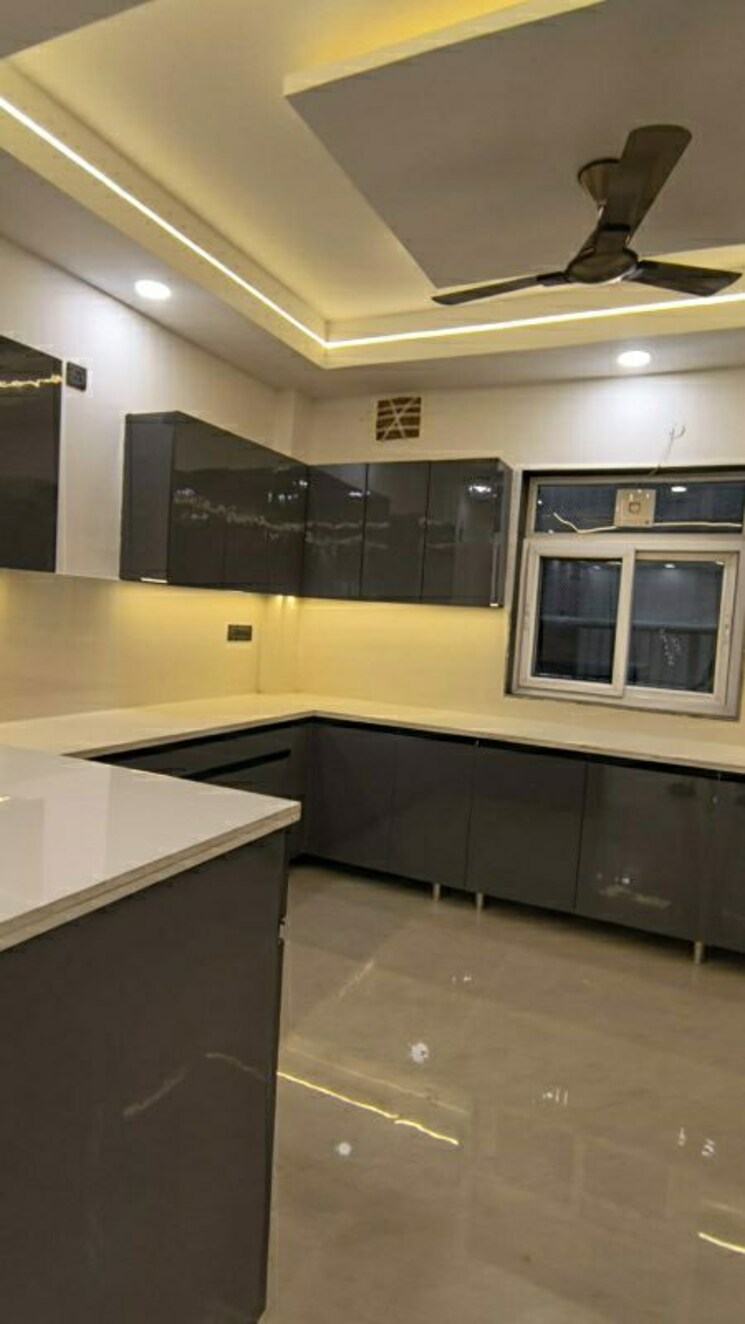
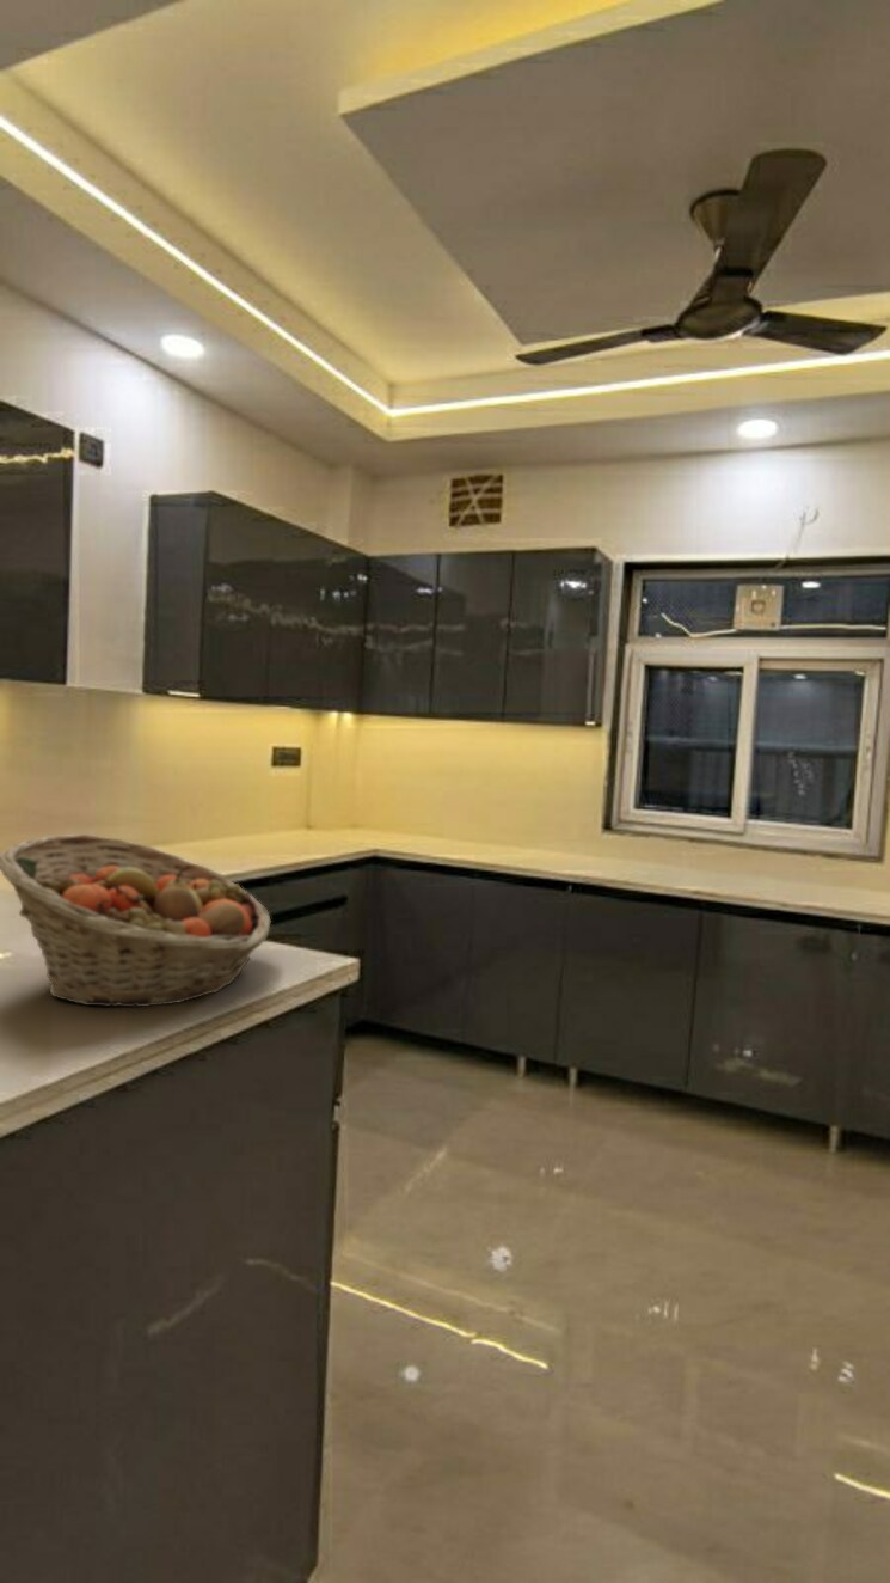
+ fruit basket (142, 911)
